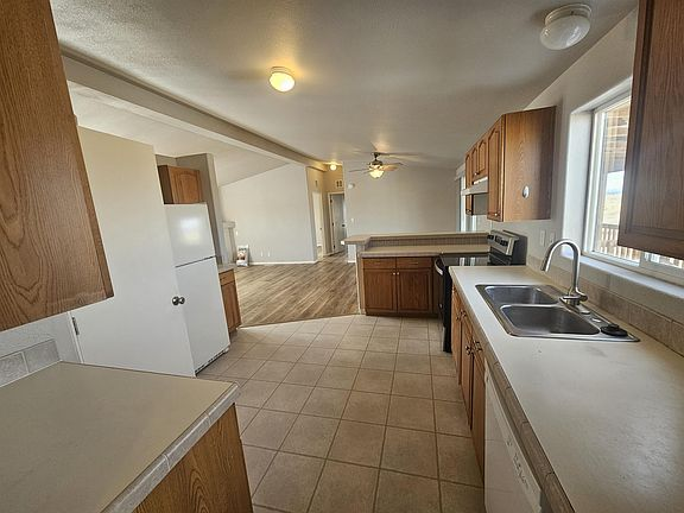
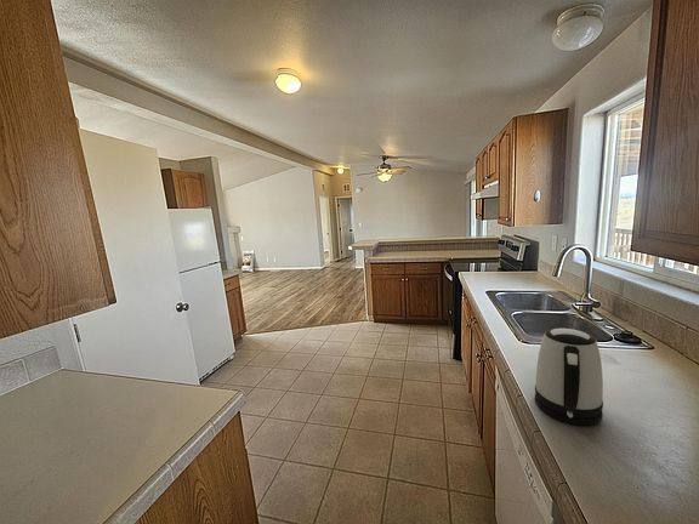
+ kettle (568, 374)
